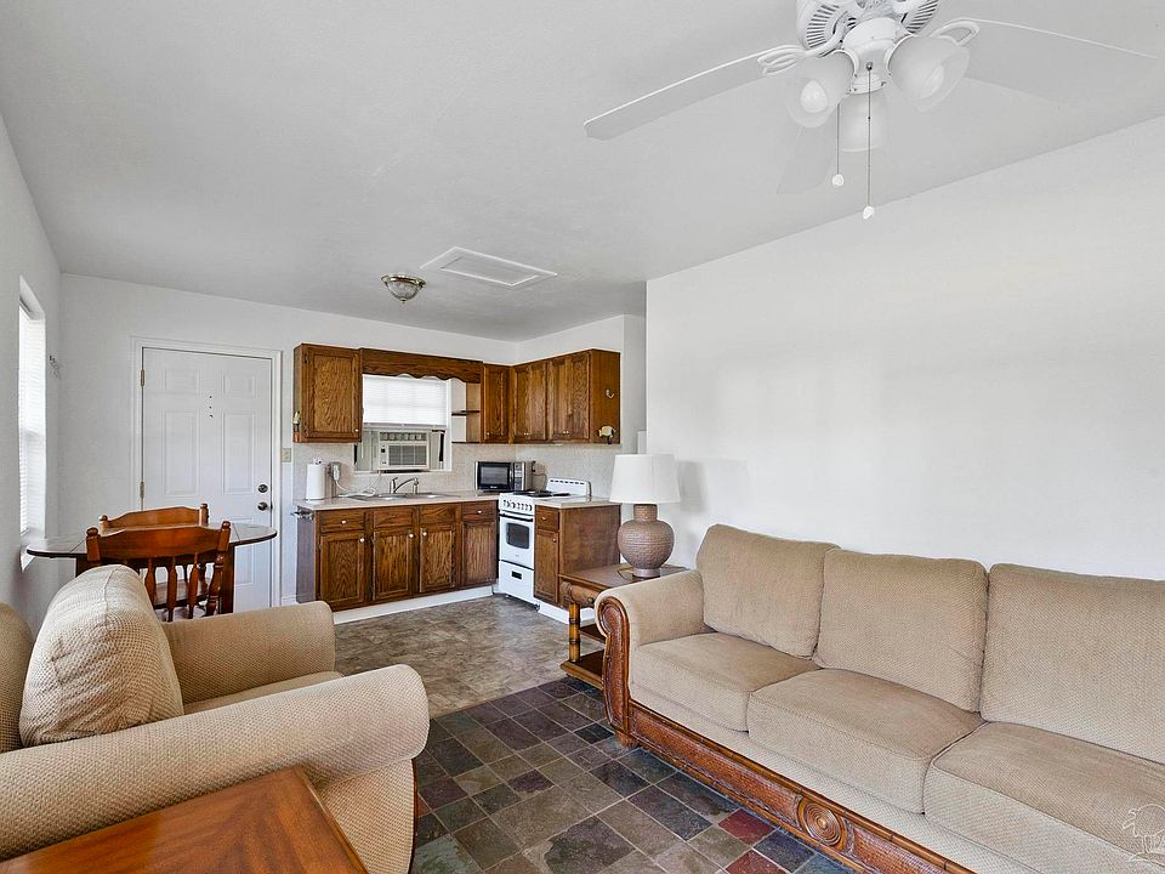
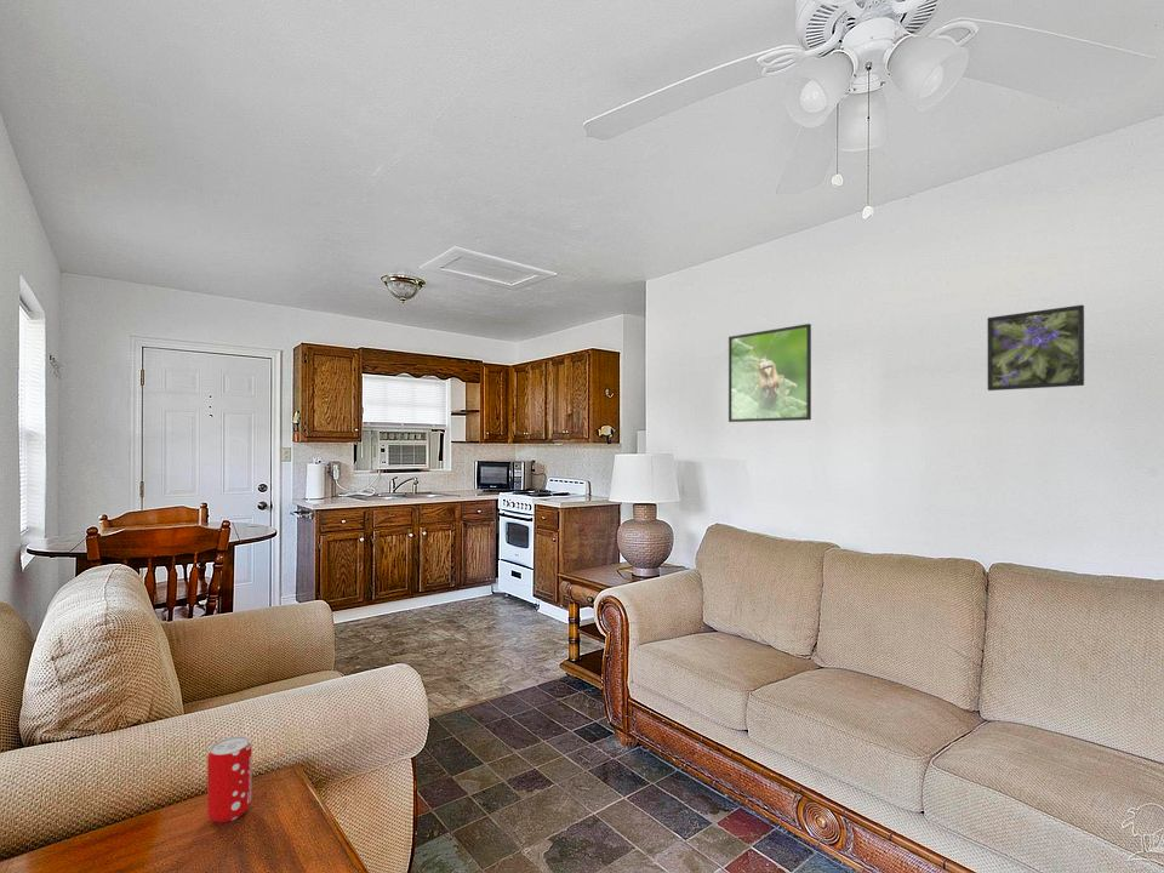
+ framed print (1033, 349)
+ beverage can (229, 778)
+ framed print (766, 376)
